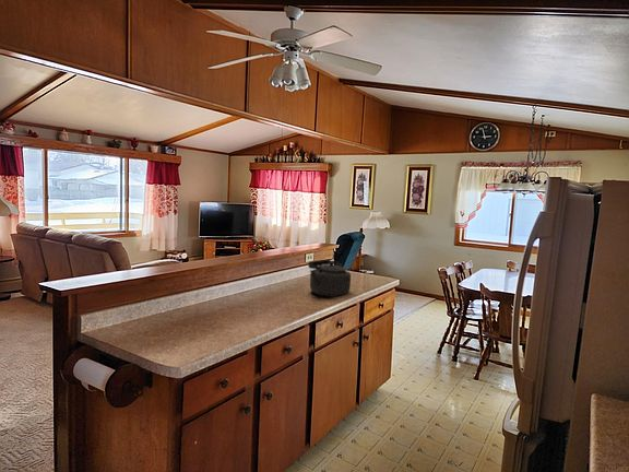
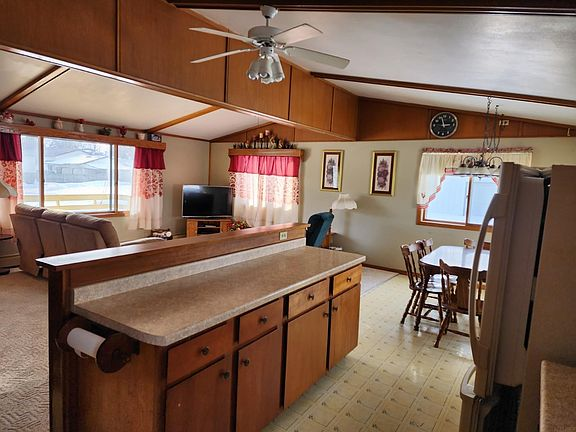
- kettle (329, 276)
